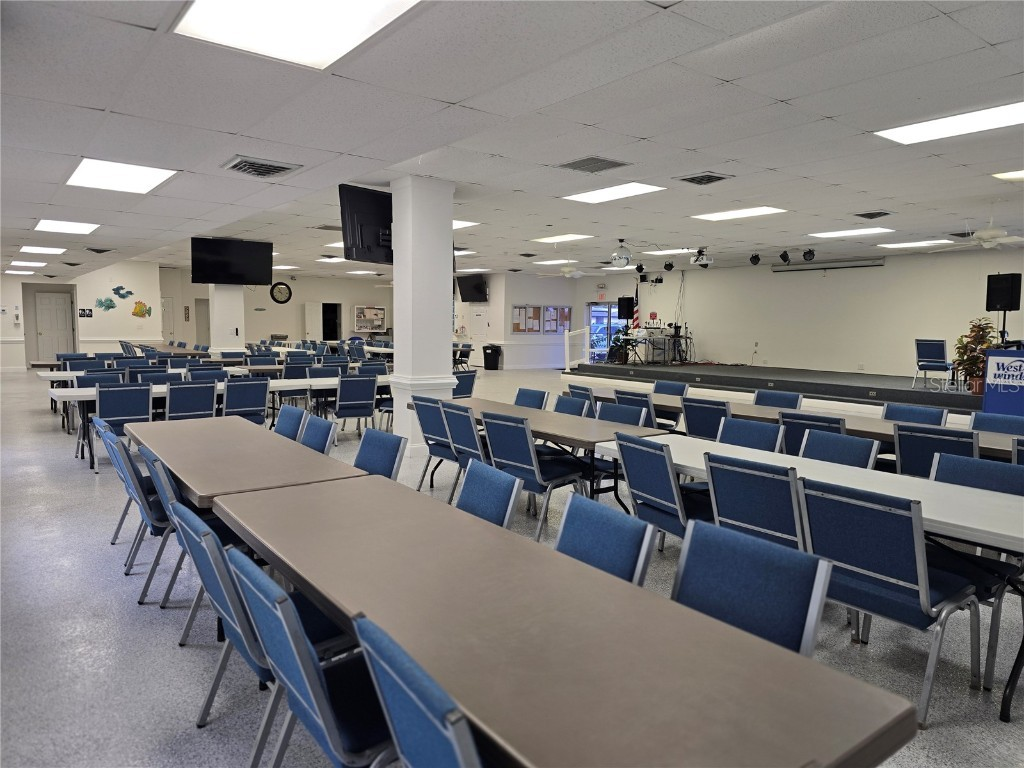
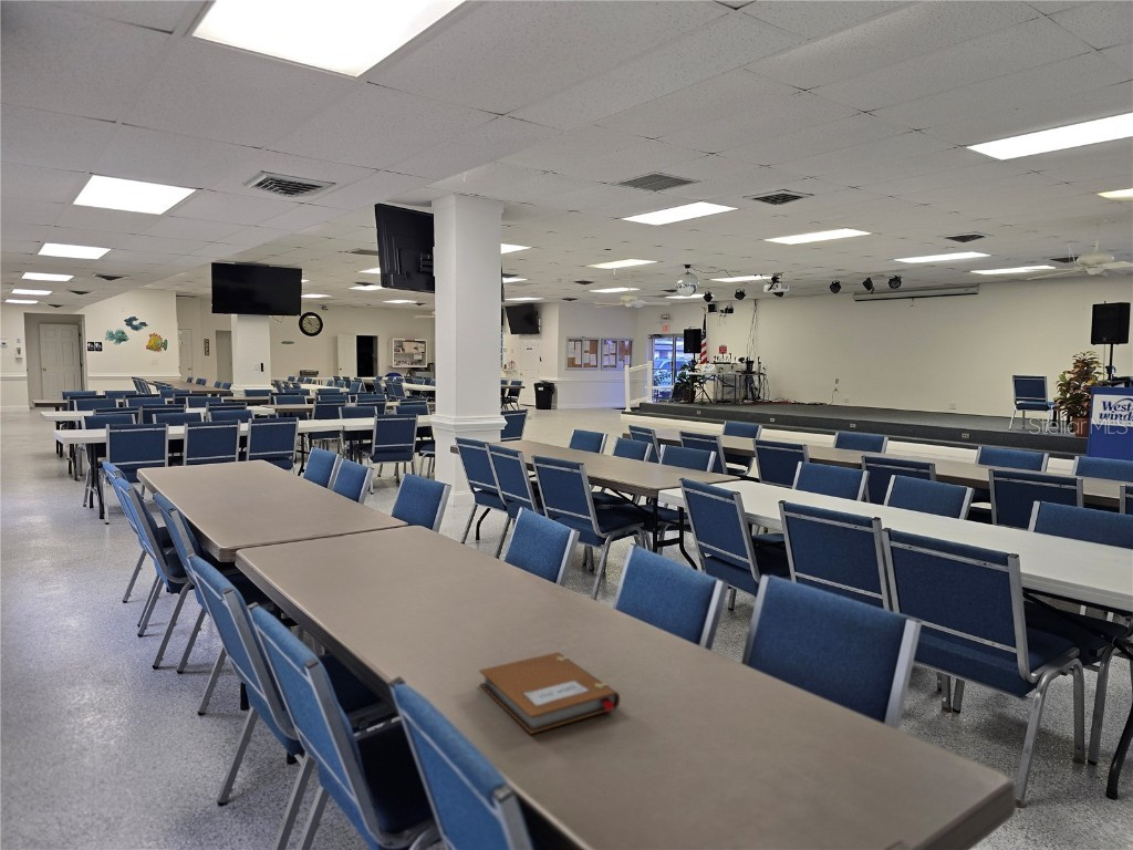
+ notebook (549, 688)
